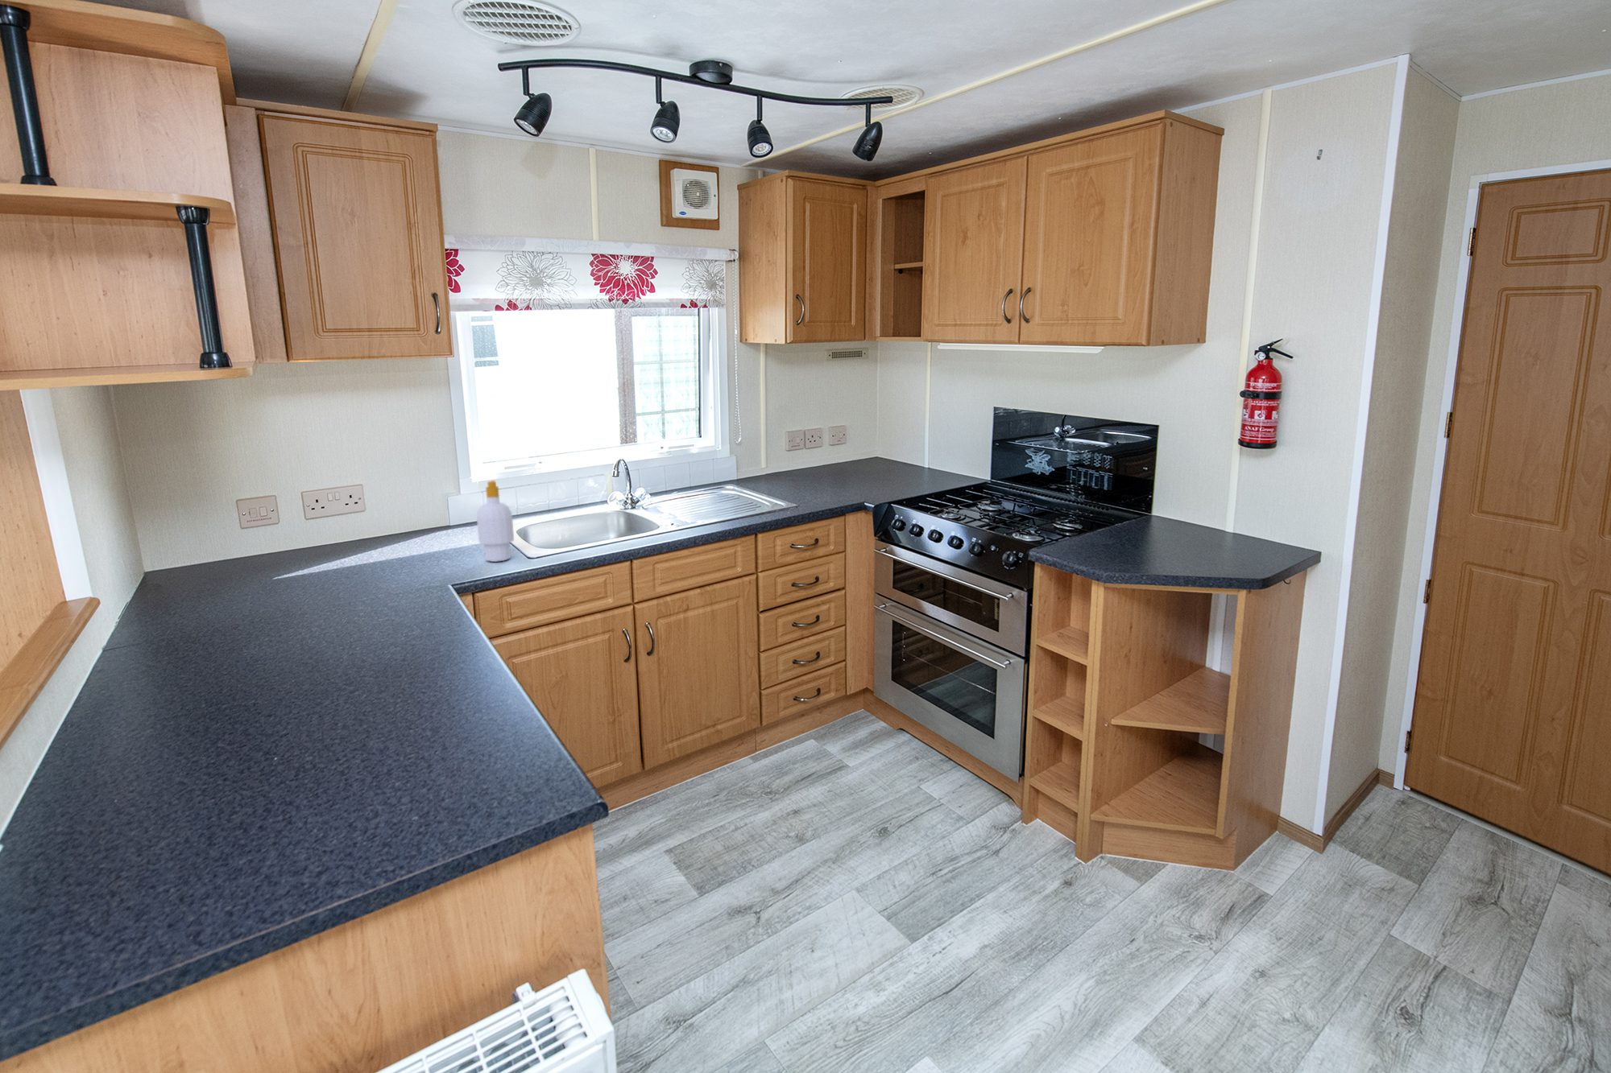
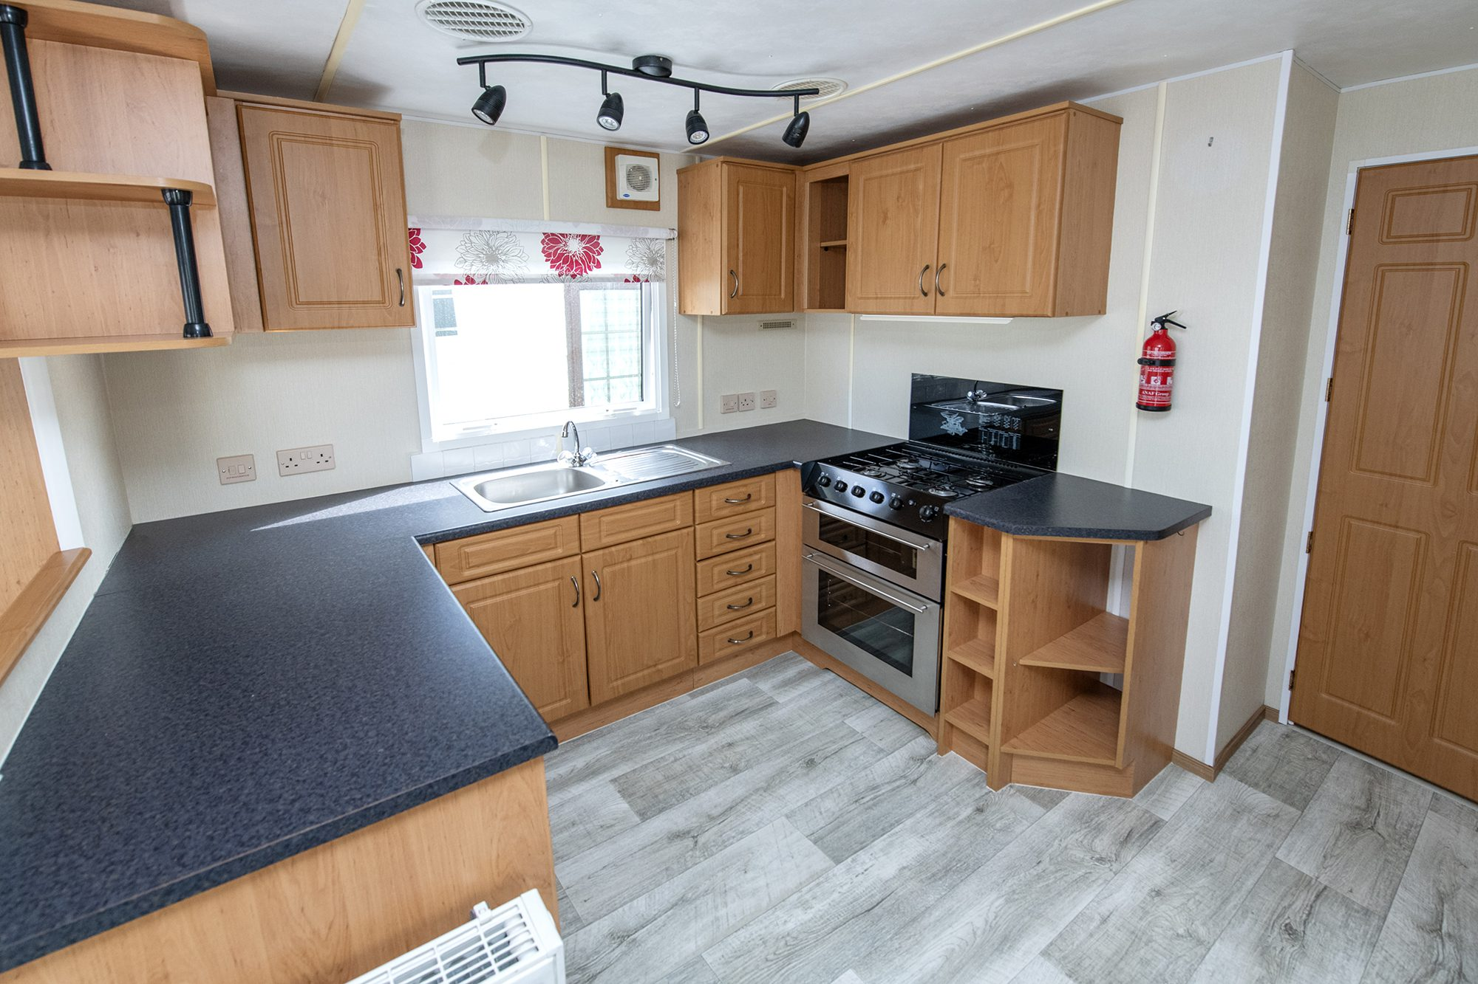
- soap bottle (495, 521)
